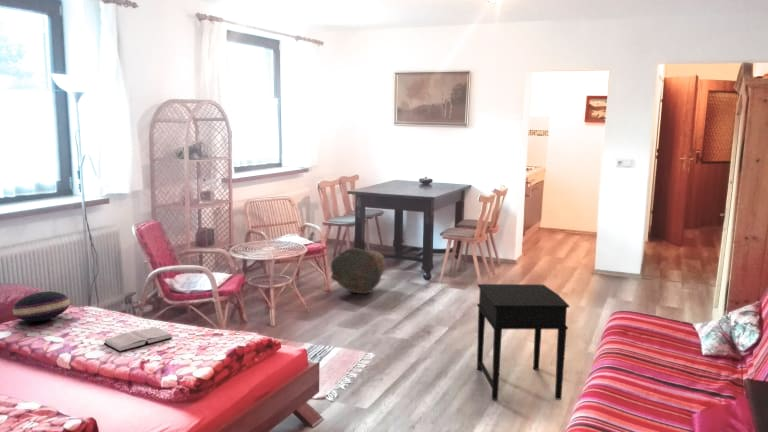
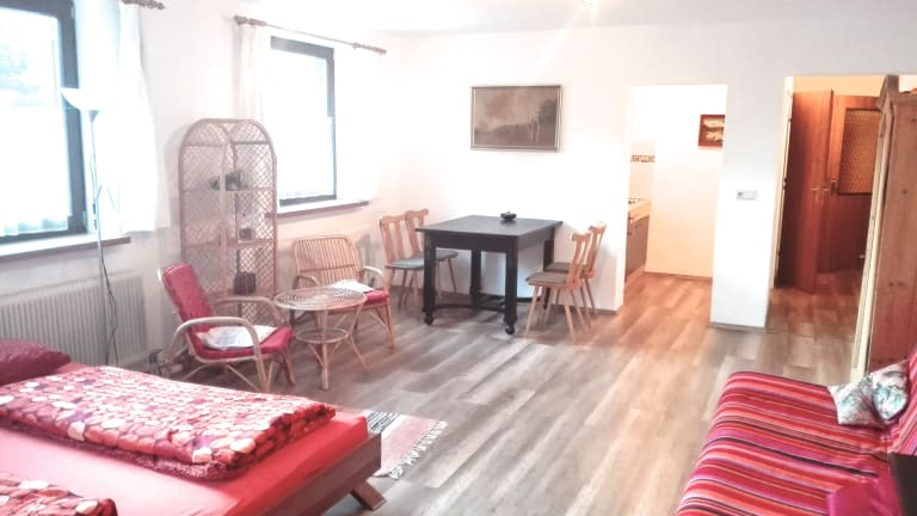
- side table (519, 328)
- bag (361, 267)
- cushion (41, 306)
- hardback book (138, 338)
